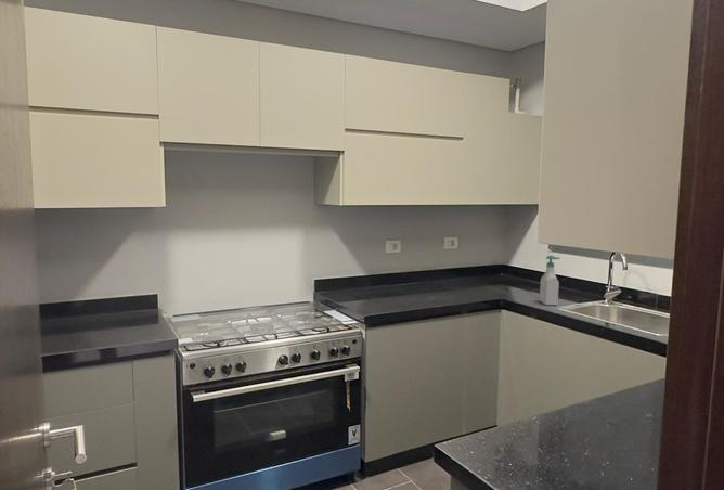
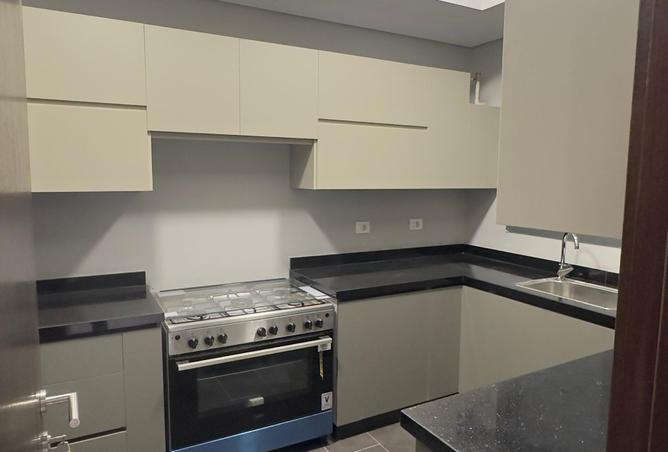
- soap bottle (551, 279)
